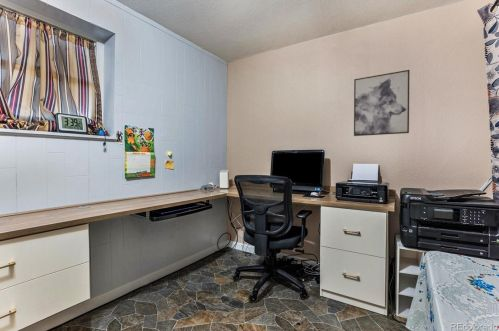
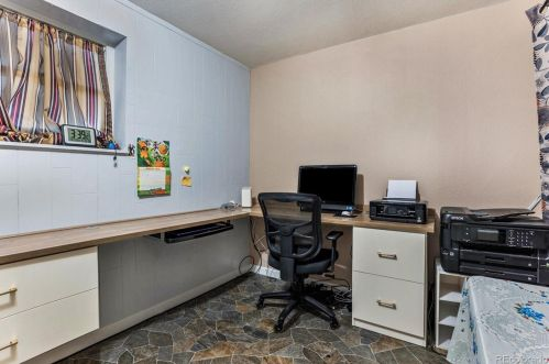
- wall art (380, 104)
